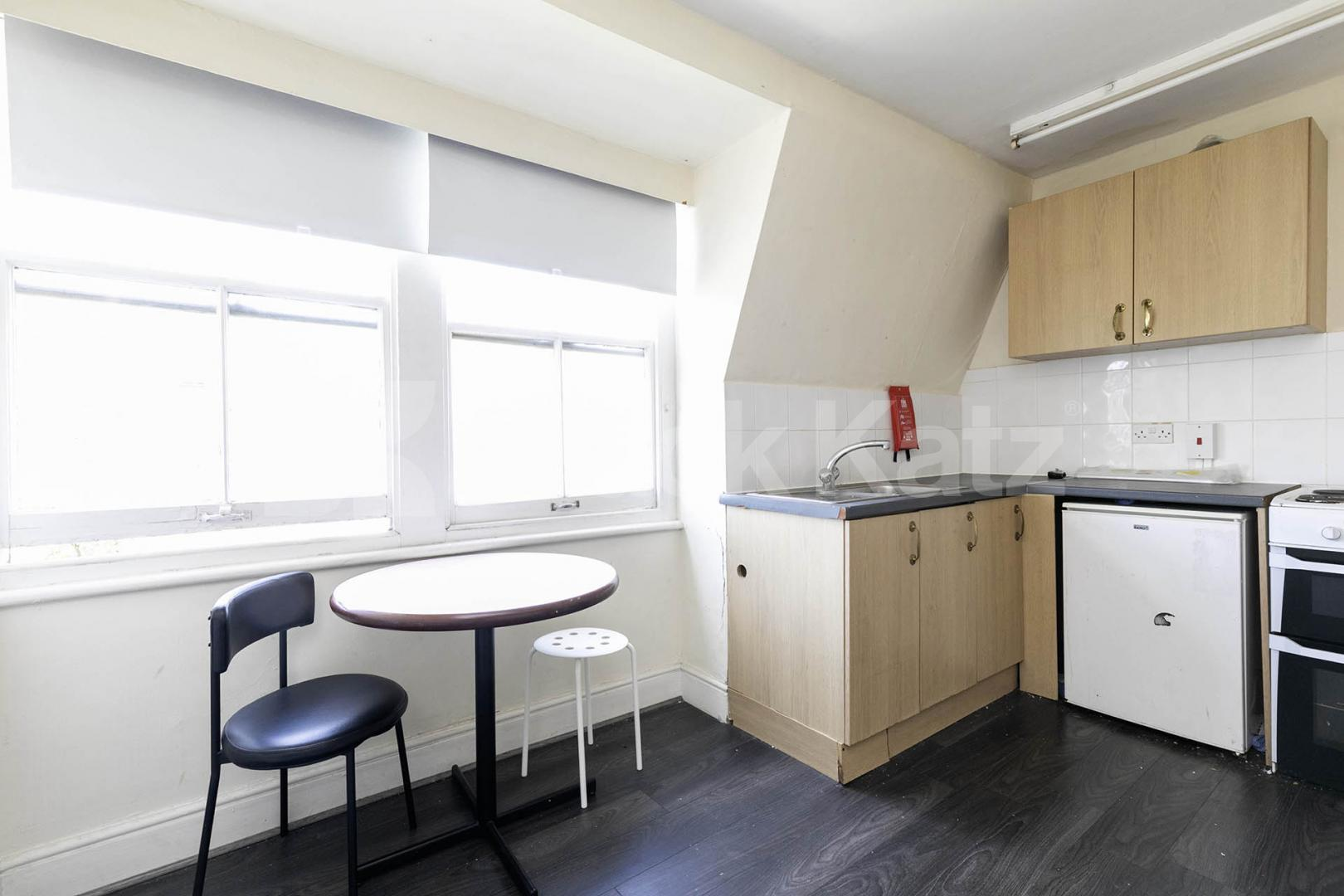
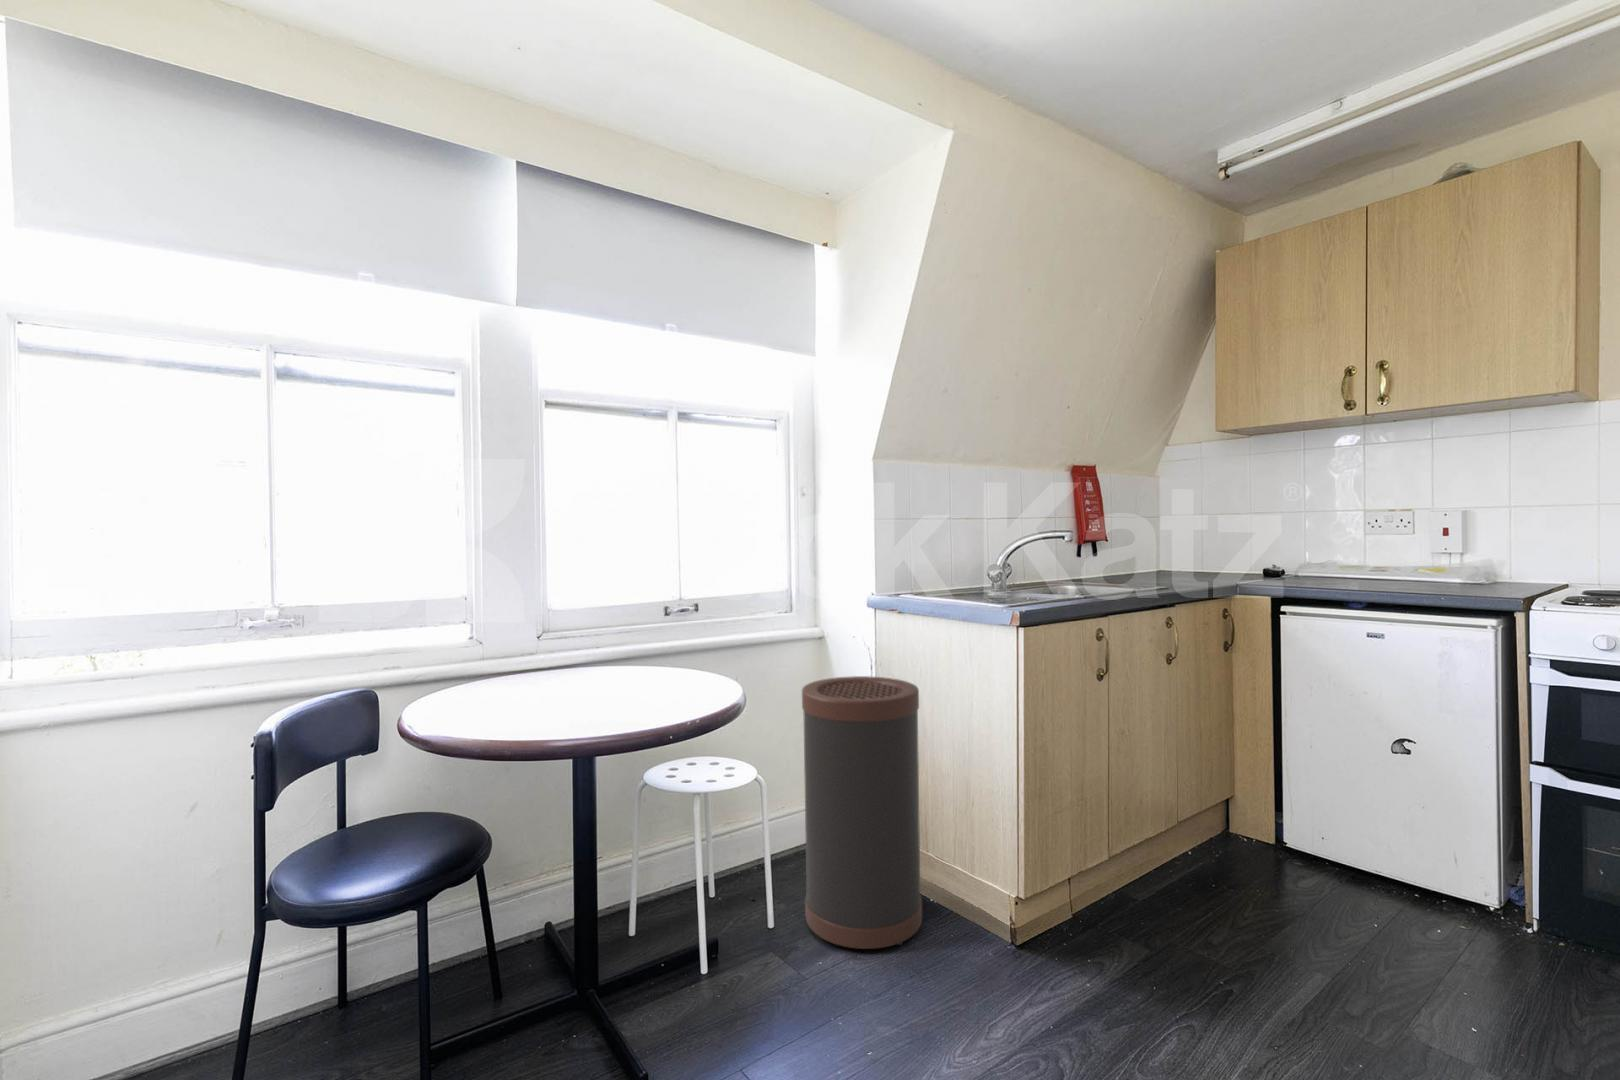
+ trash can (861, 804)
